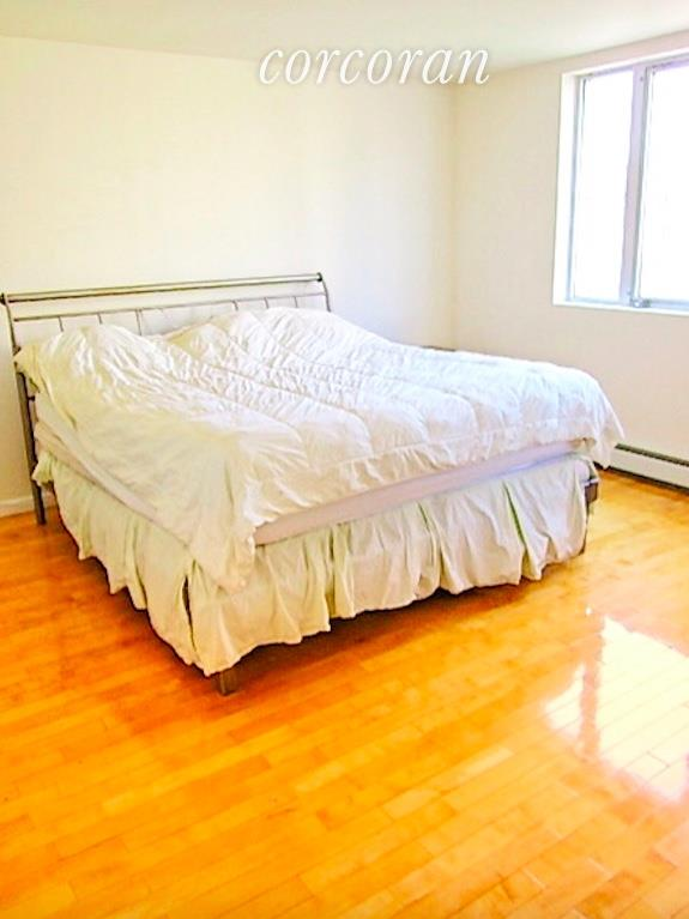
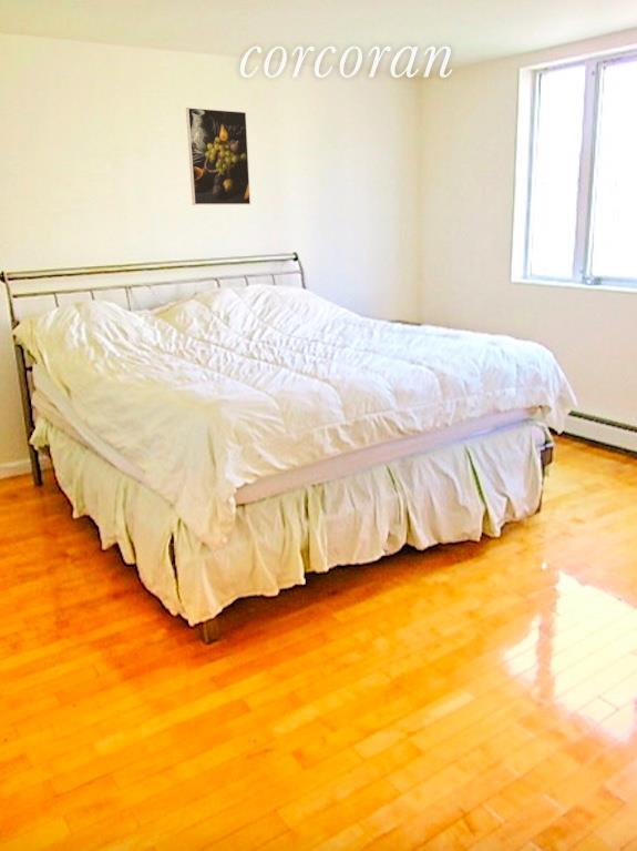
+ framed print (219, 158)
